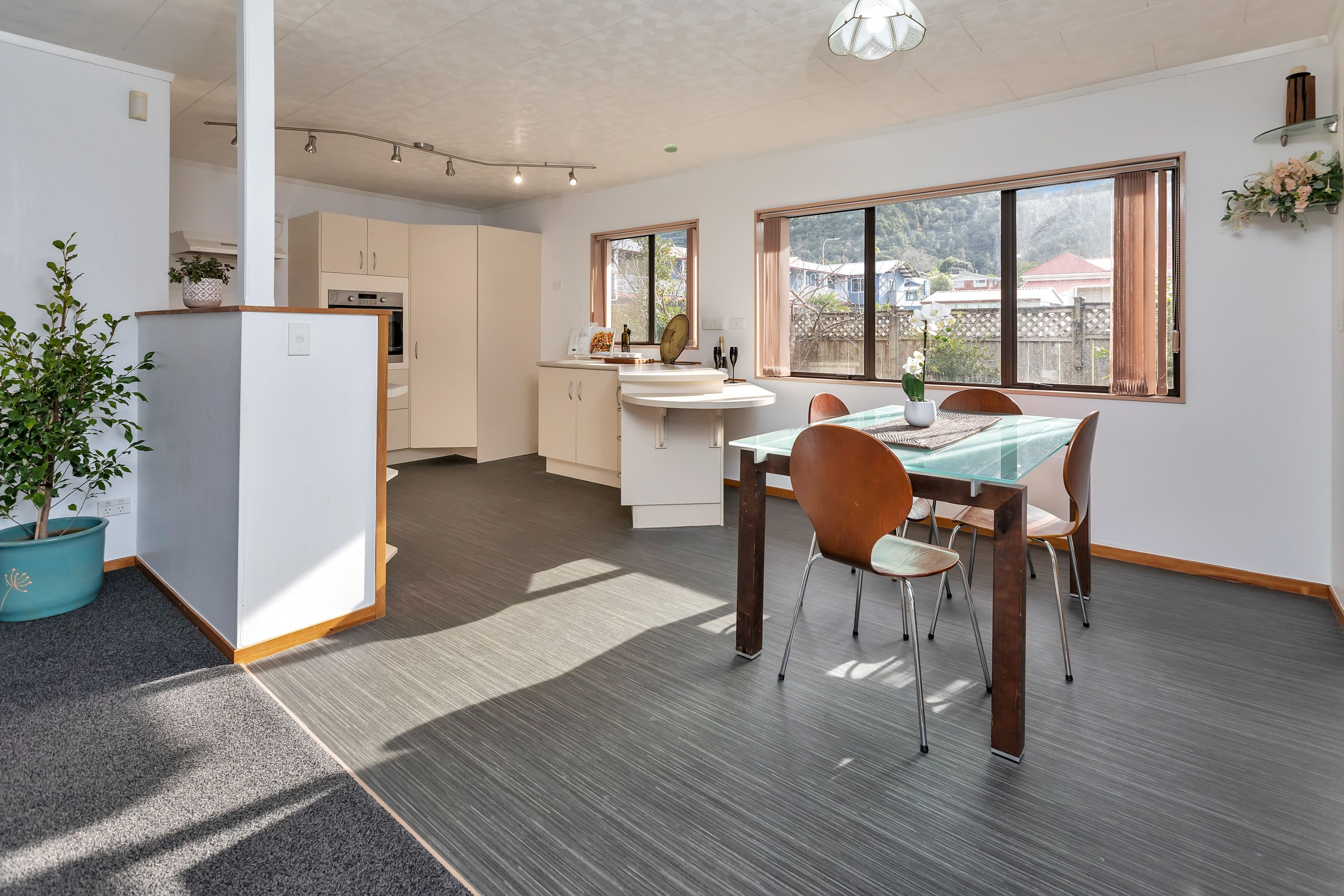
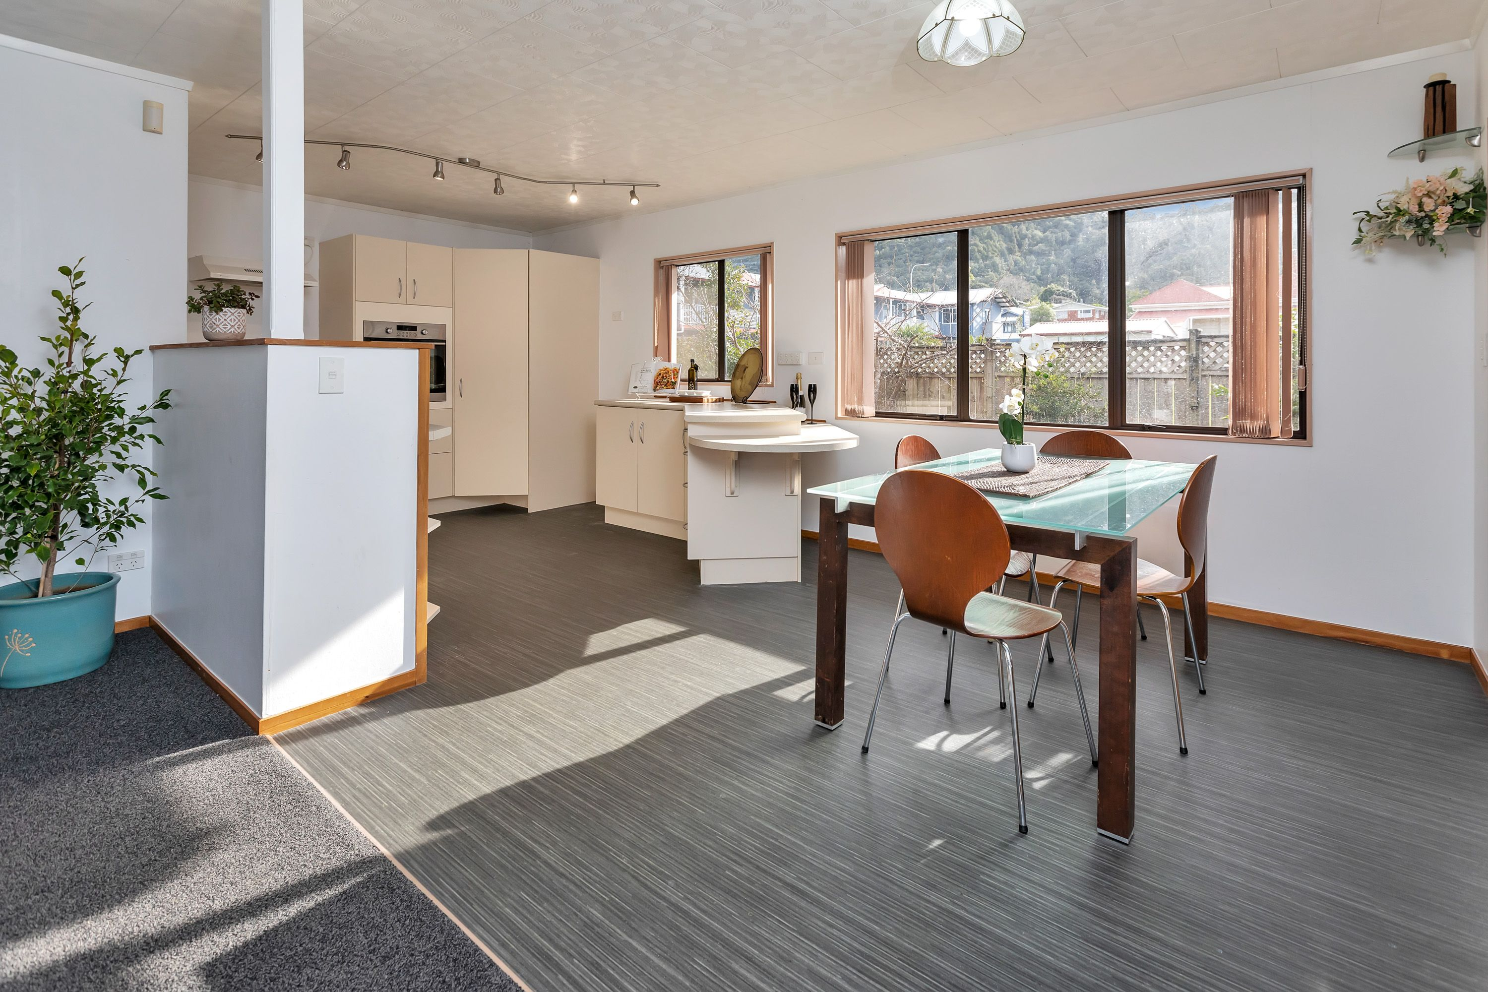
- smoke detector (671, 148)
